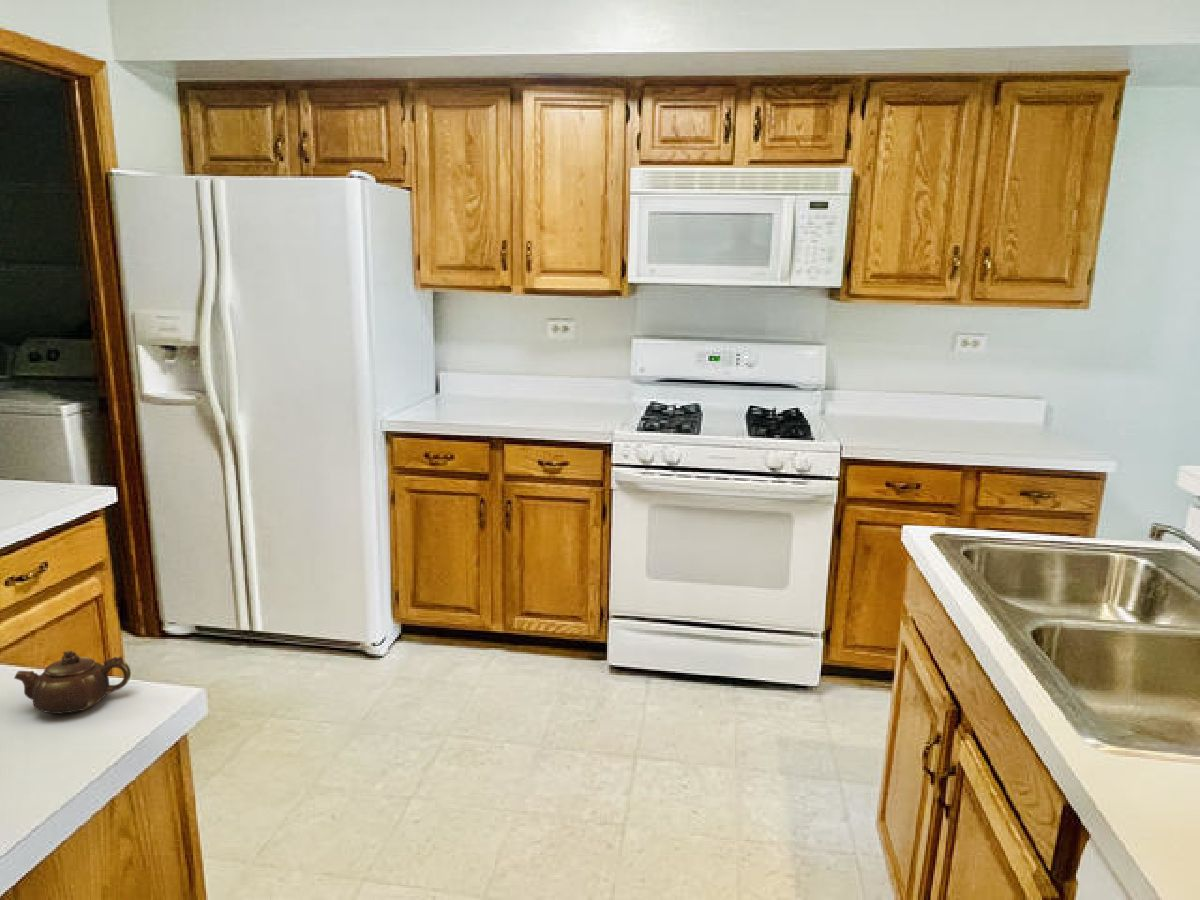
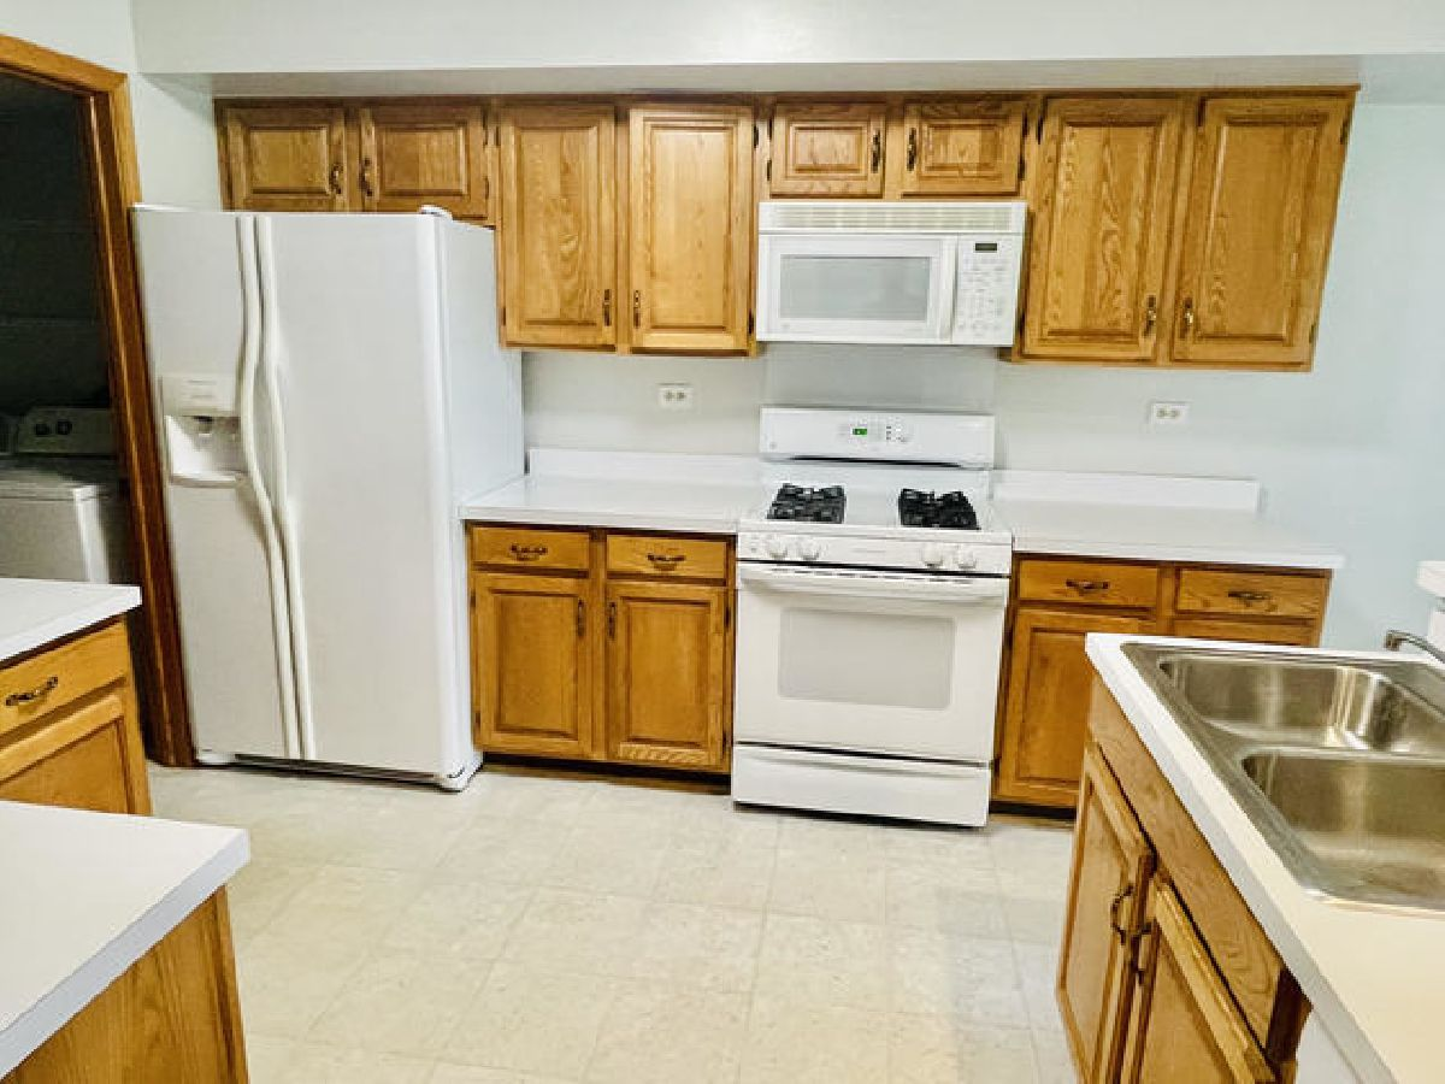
- teapot (74, 677)
